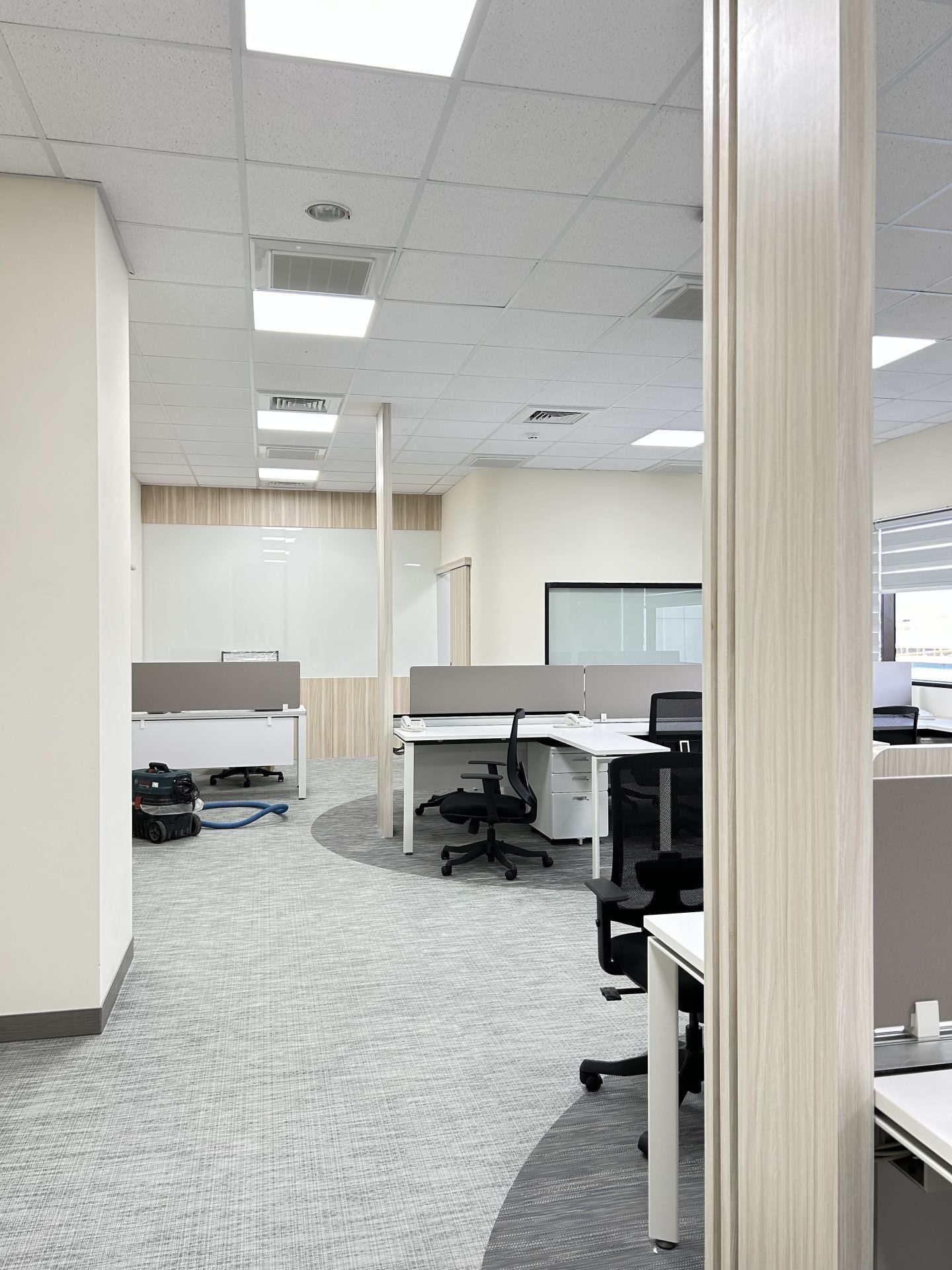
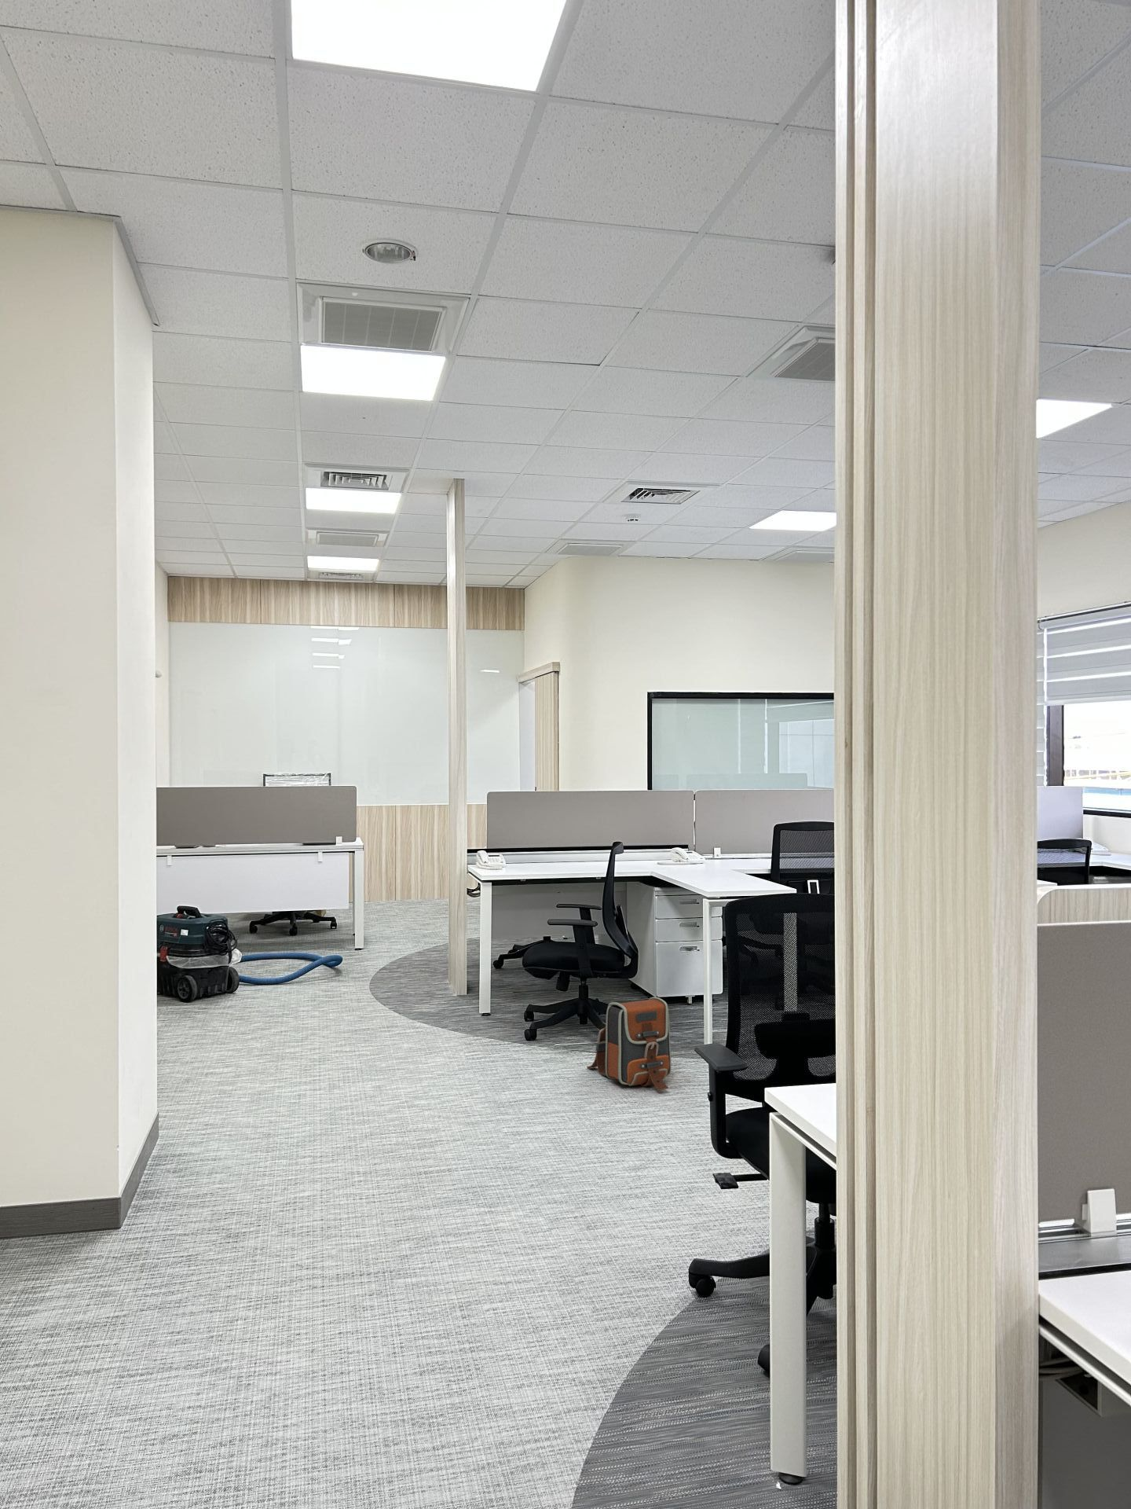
+ backpack (632, 1038)
